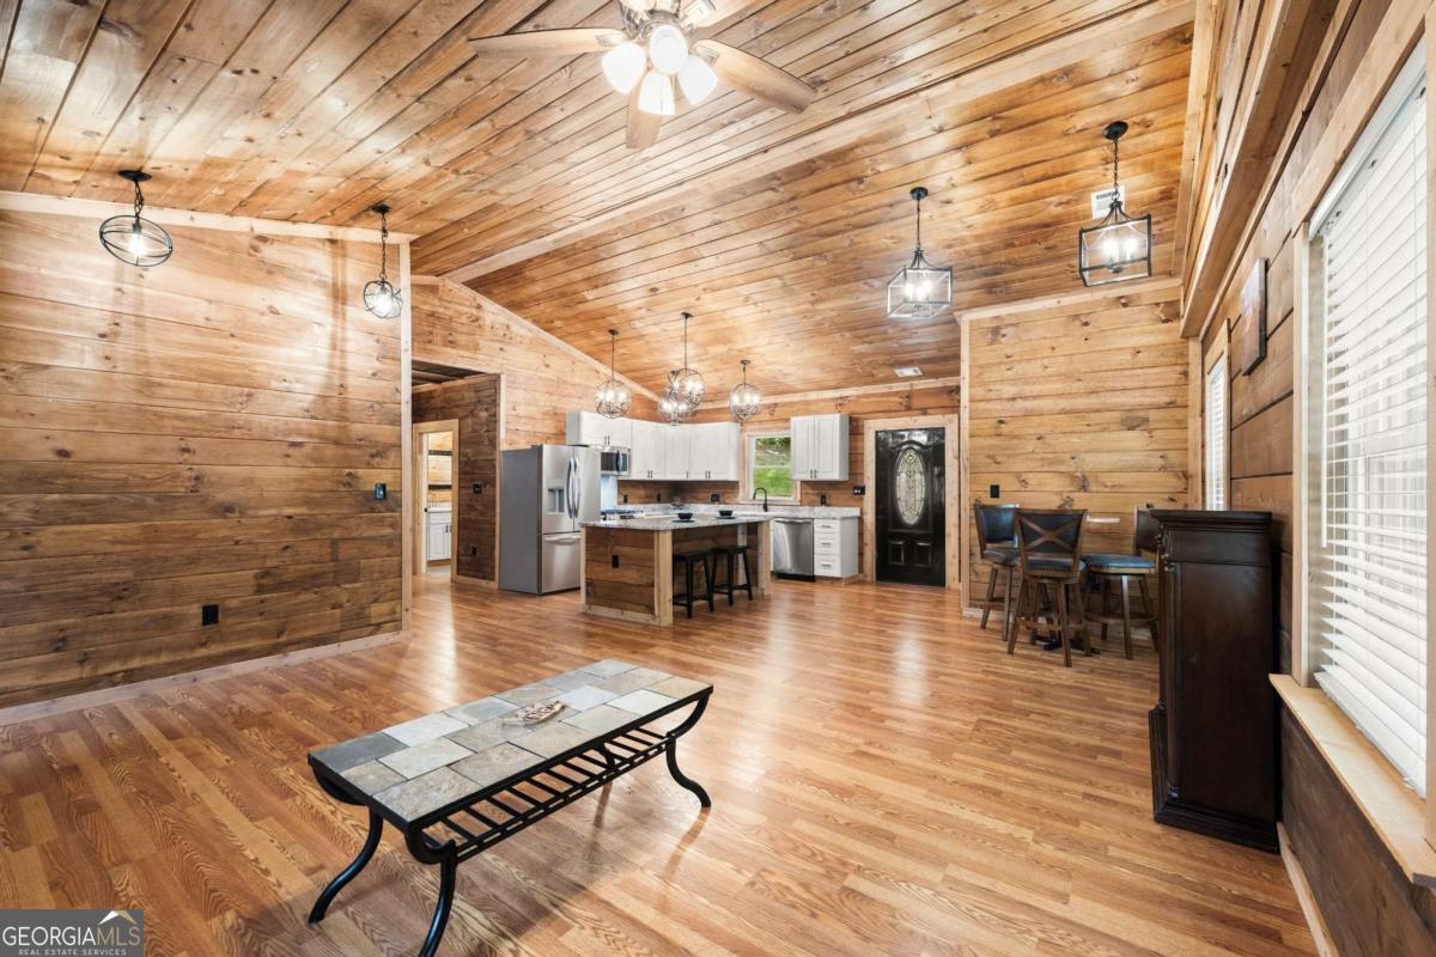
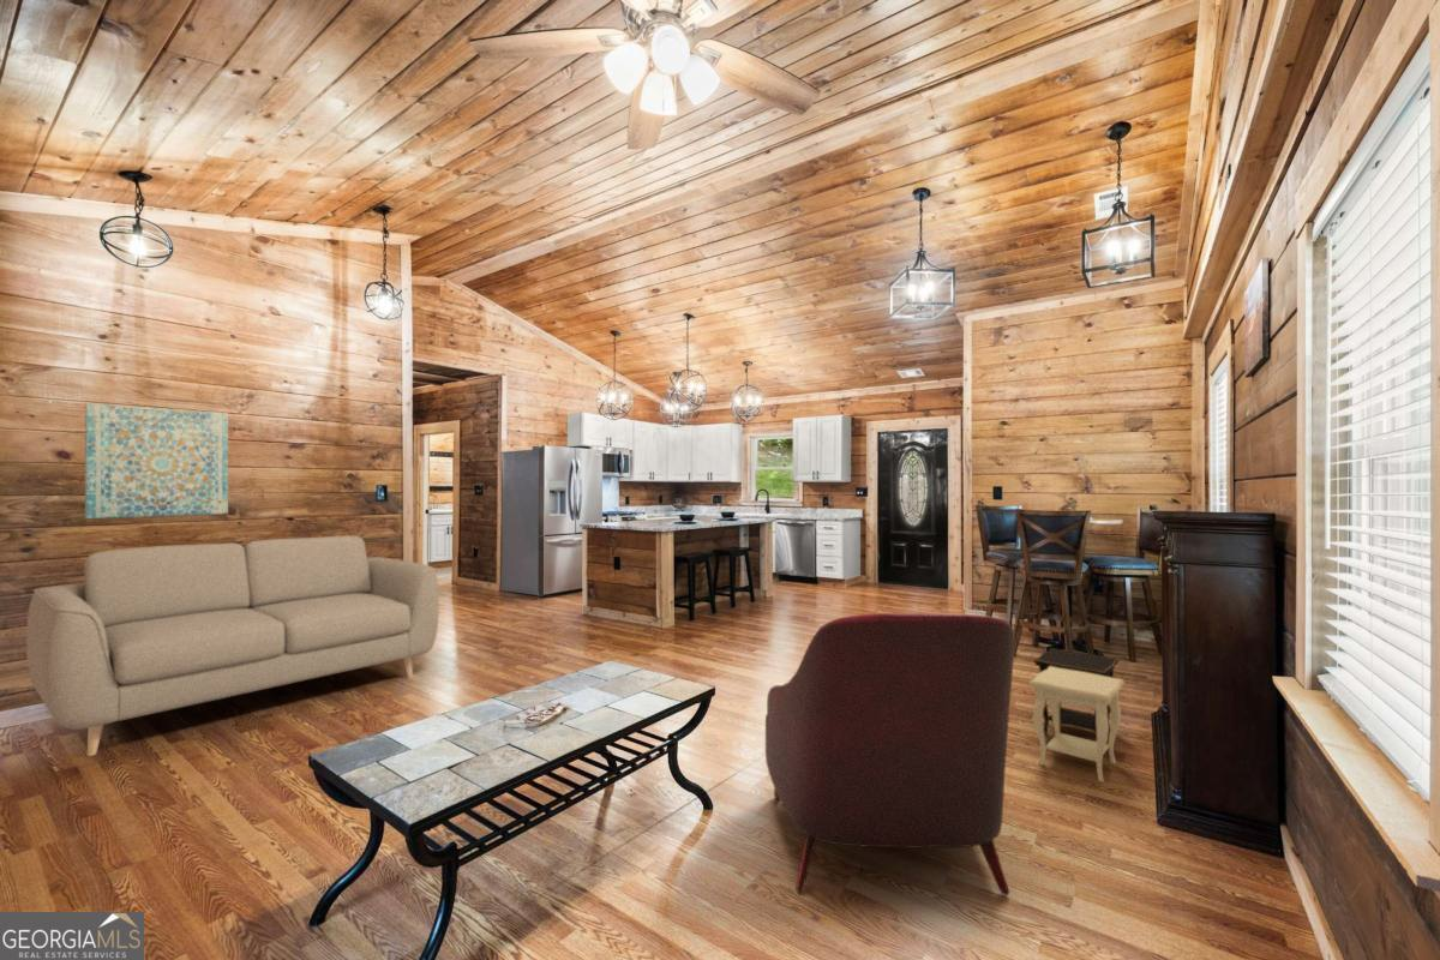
+ armchair (886, 720)
+ wall art (161, 462)
+ sofa (258, 619)
+ side table (1076, 706)
